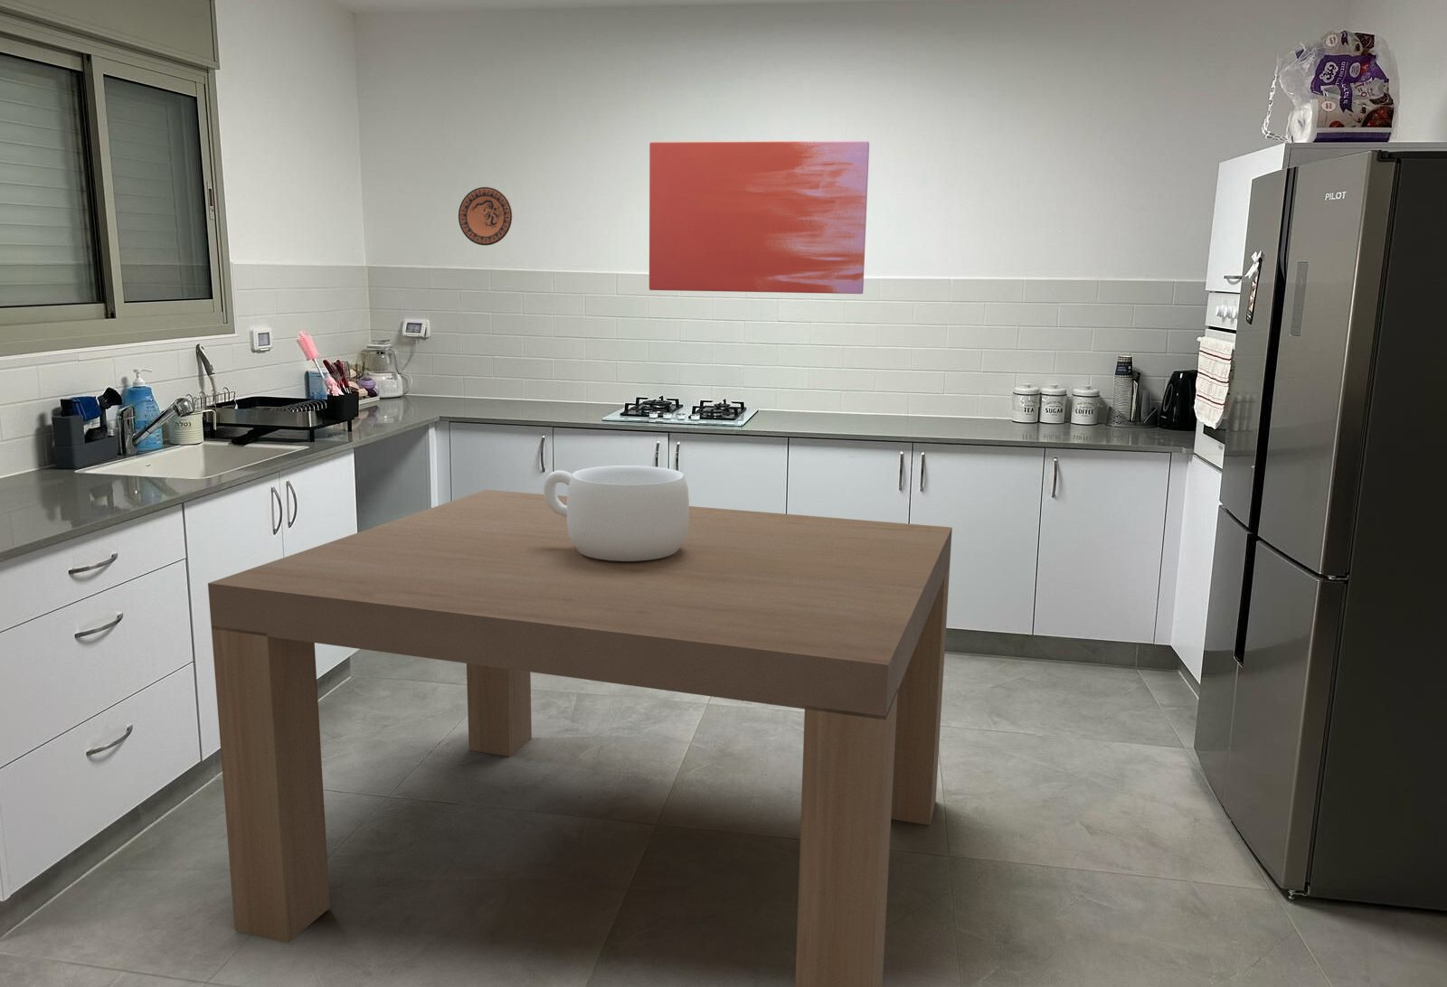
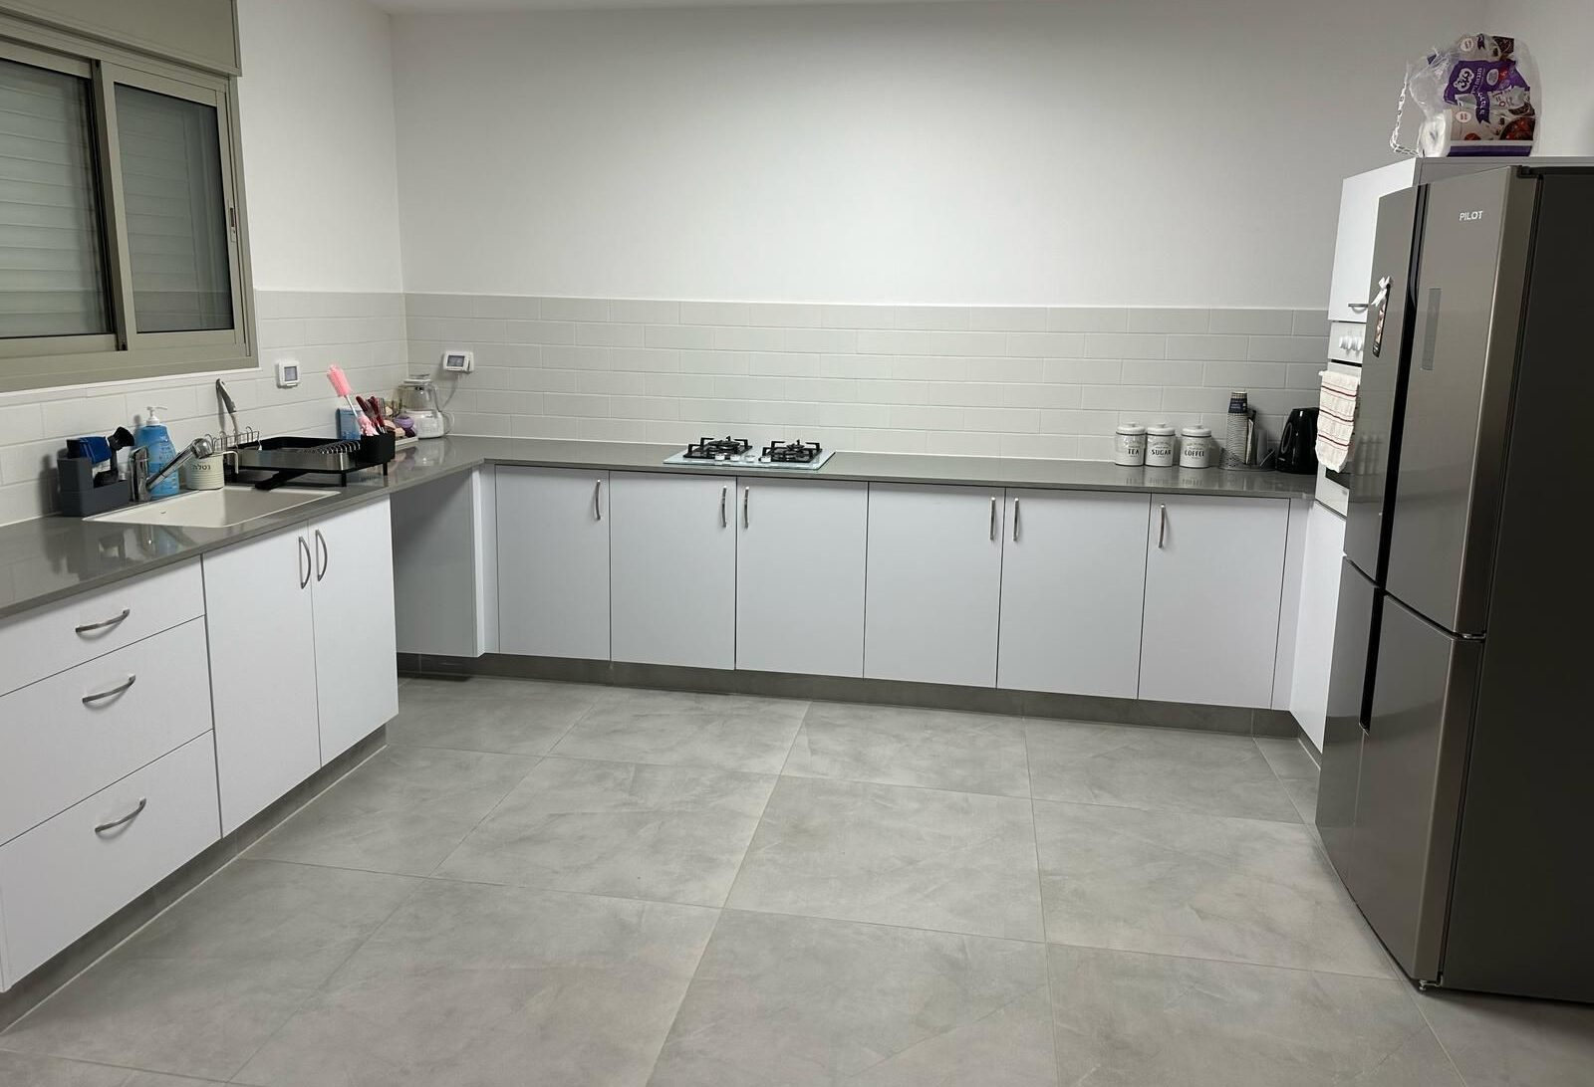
- decorative plate (485, 217)
- dining table (628, 674)
- wall art (756, 218)
